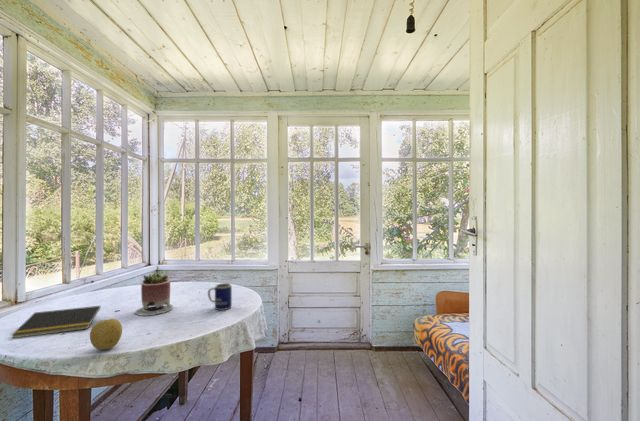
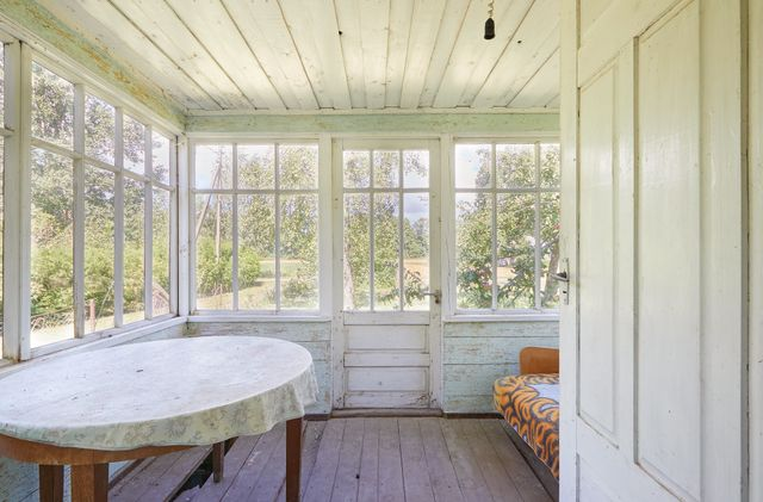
- succulent planter (154, 291)
- mug (219, 296)
- fruit (106, 333)
- notepad (60, 320)
